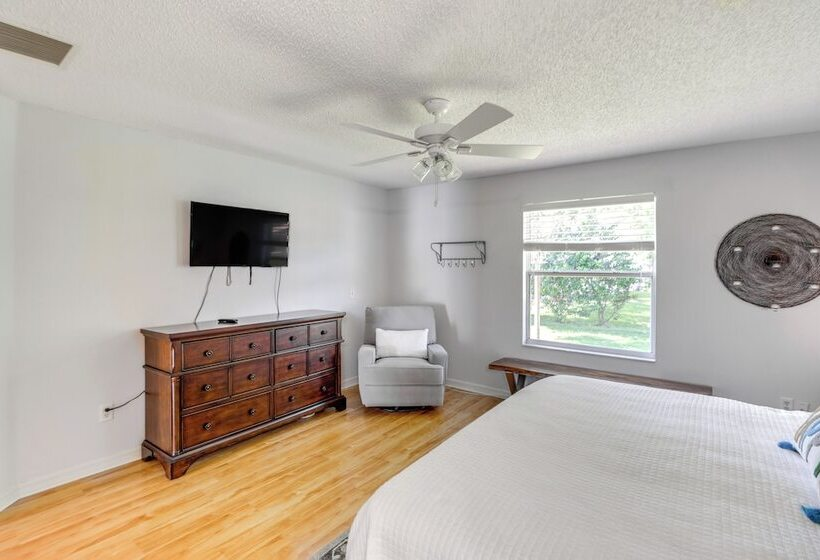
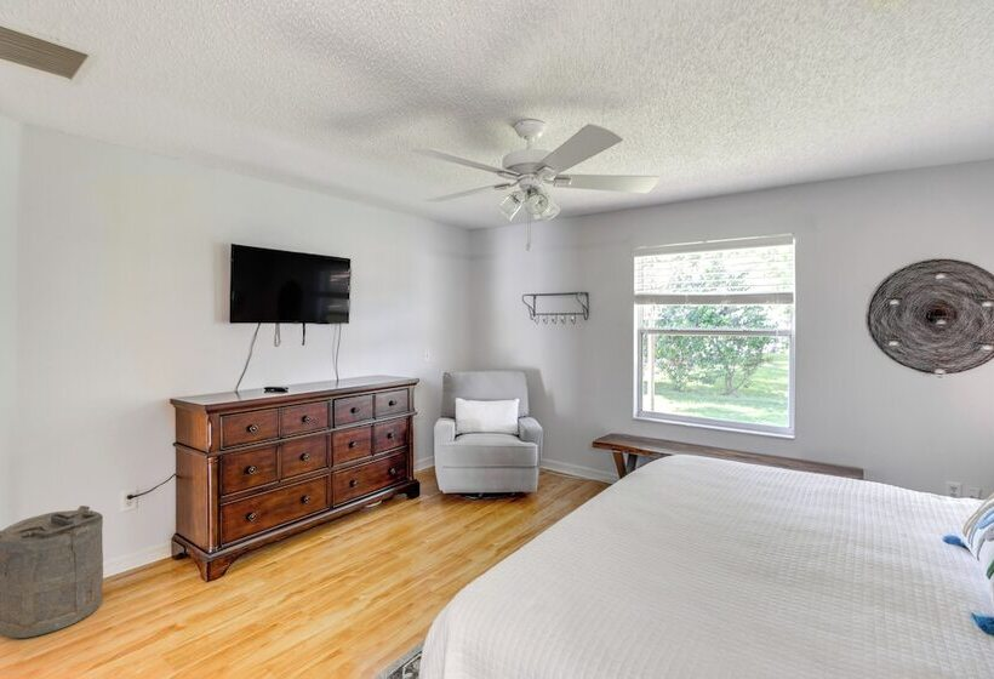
+ laundry hamper (47, 565)
